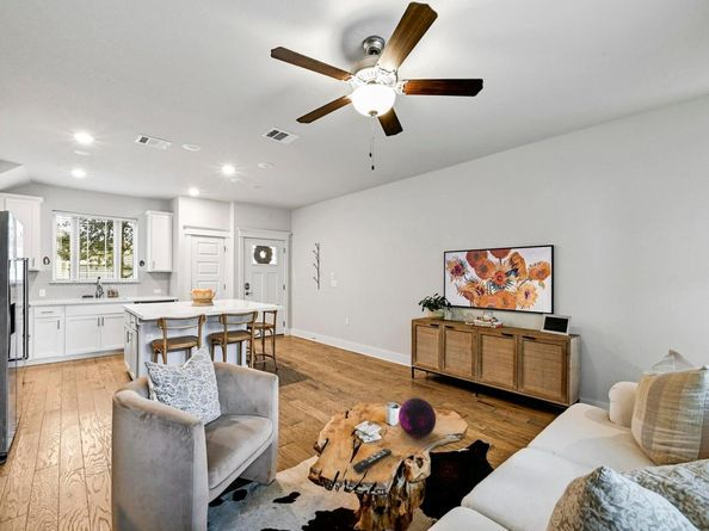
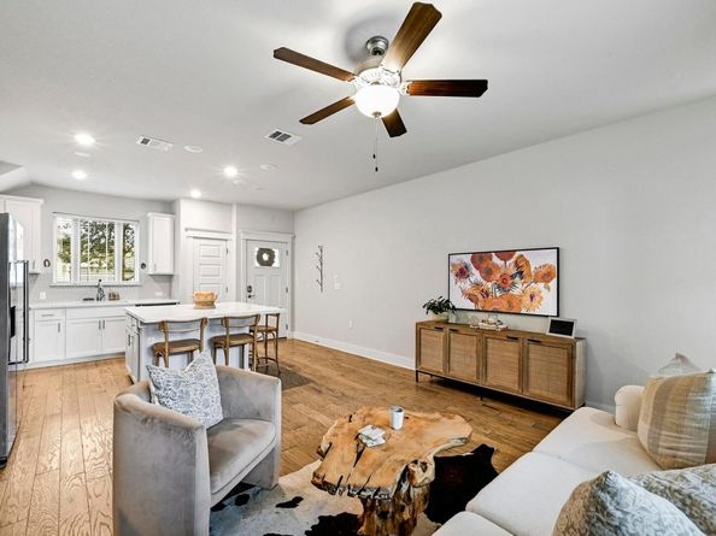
- decorative orb (417, 418)
- remote control (372, 459)
